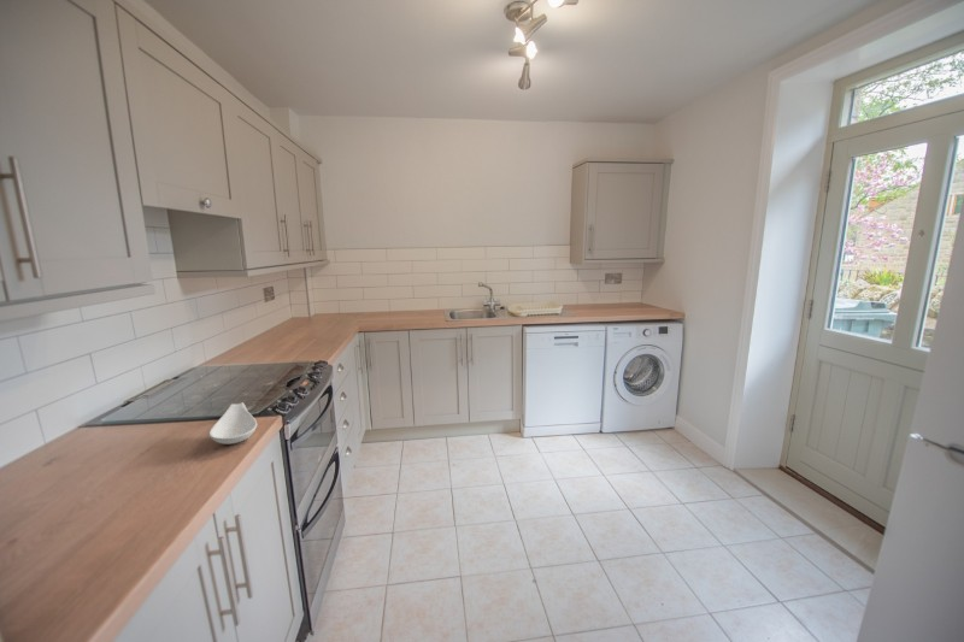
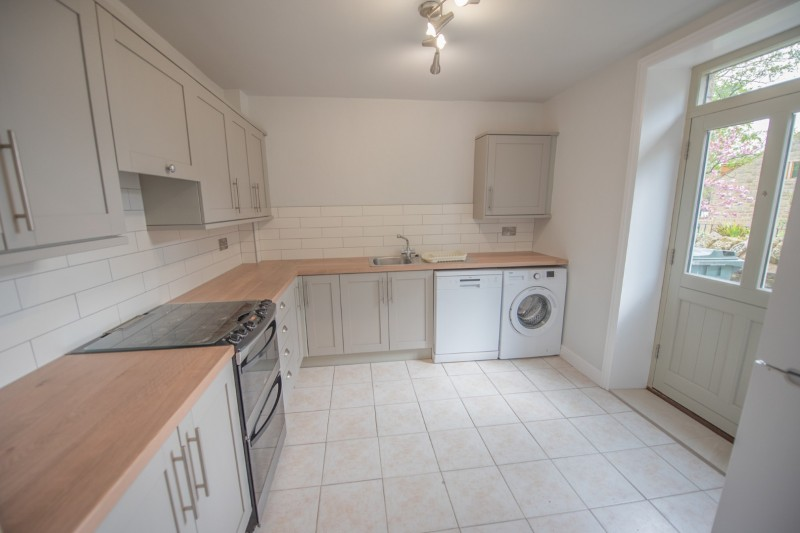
- spoon rest (235, 420)
